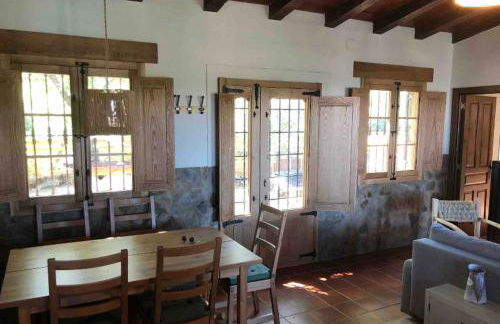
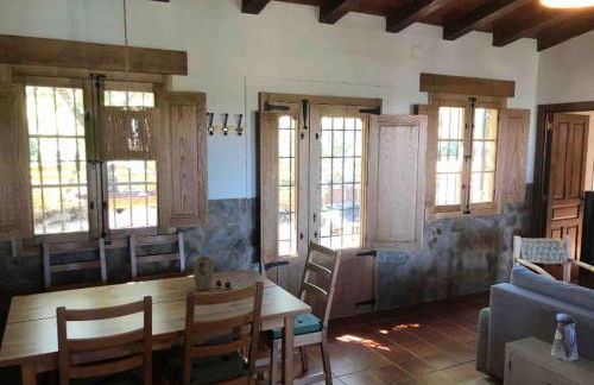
+ plant pot (203, 273)
